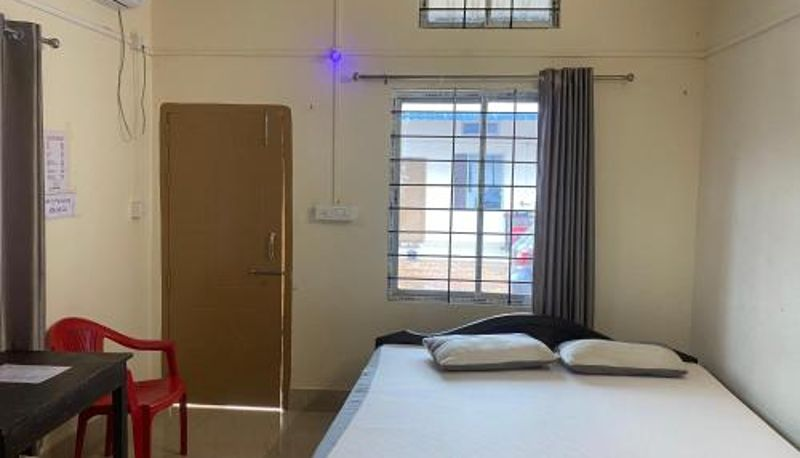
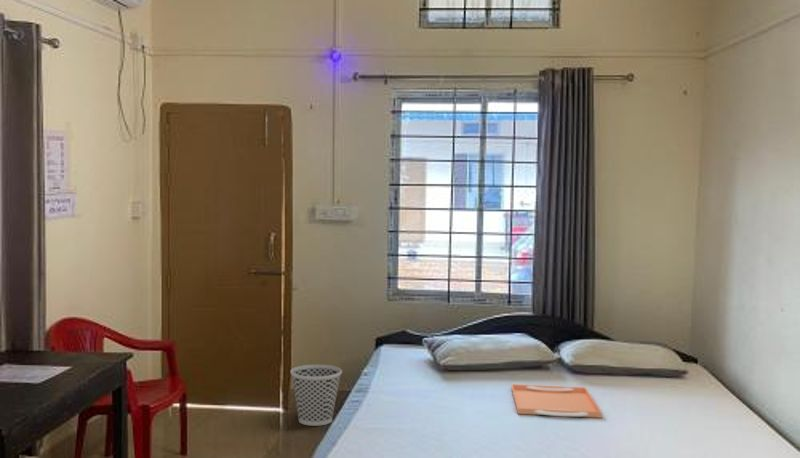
+ serving tray (553, 399)
+ wastebasket (315, 395)
